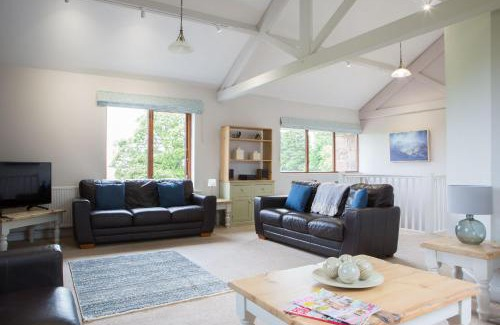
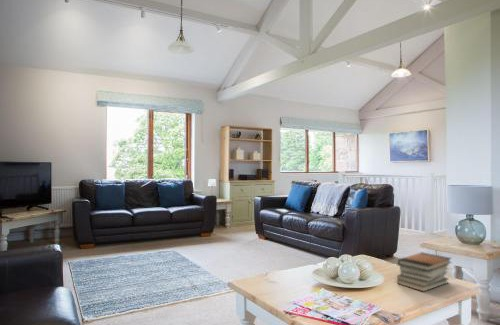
+ book stack (424, 270)
